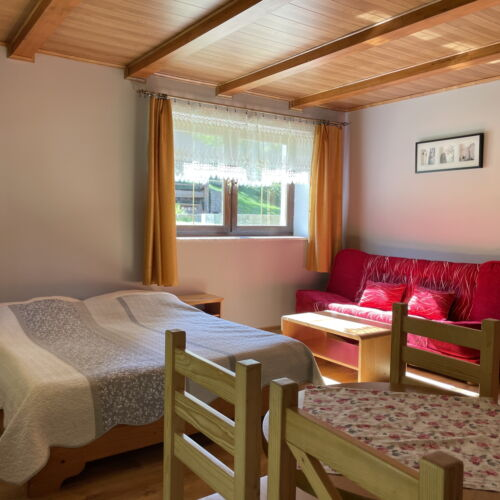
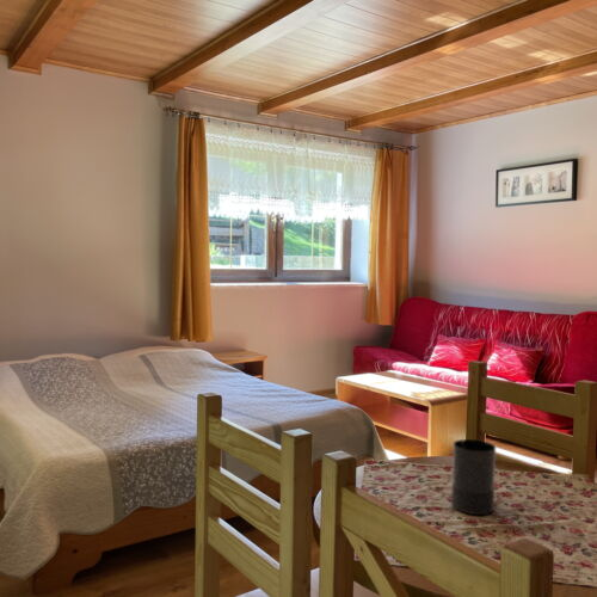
+ candle (473, 473)
